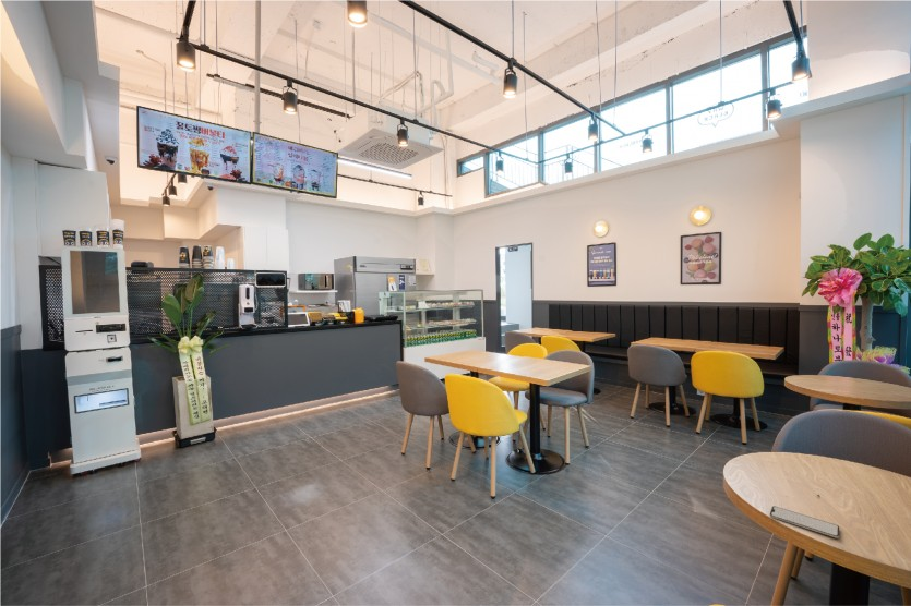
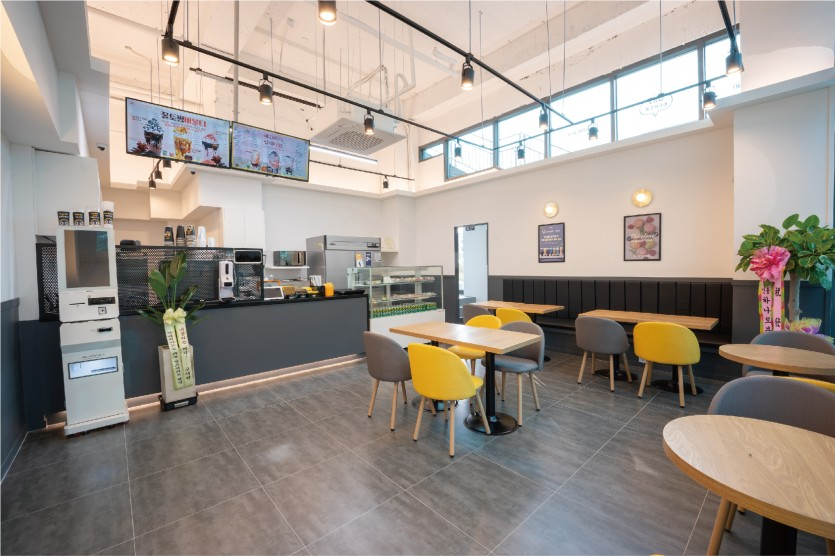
- smartphone (803, 520)
